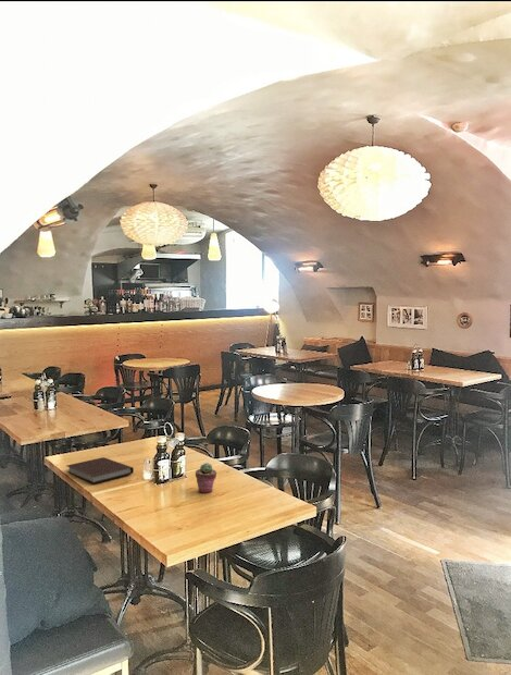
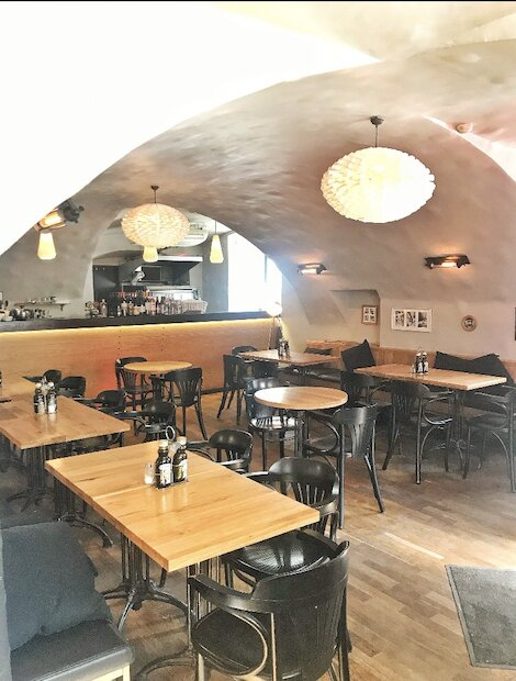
- notebook (99, 469)
- potted succulent (205, 477)
